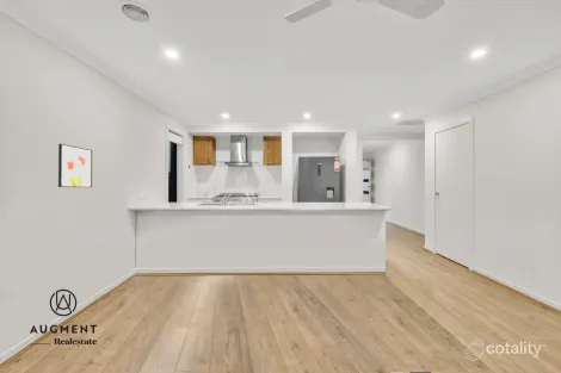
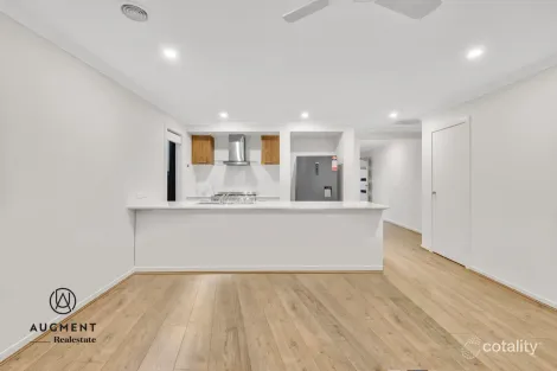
- wall art (75, 167)
